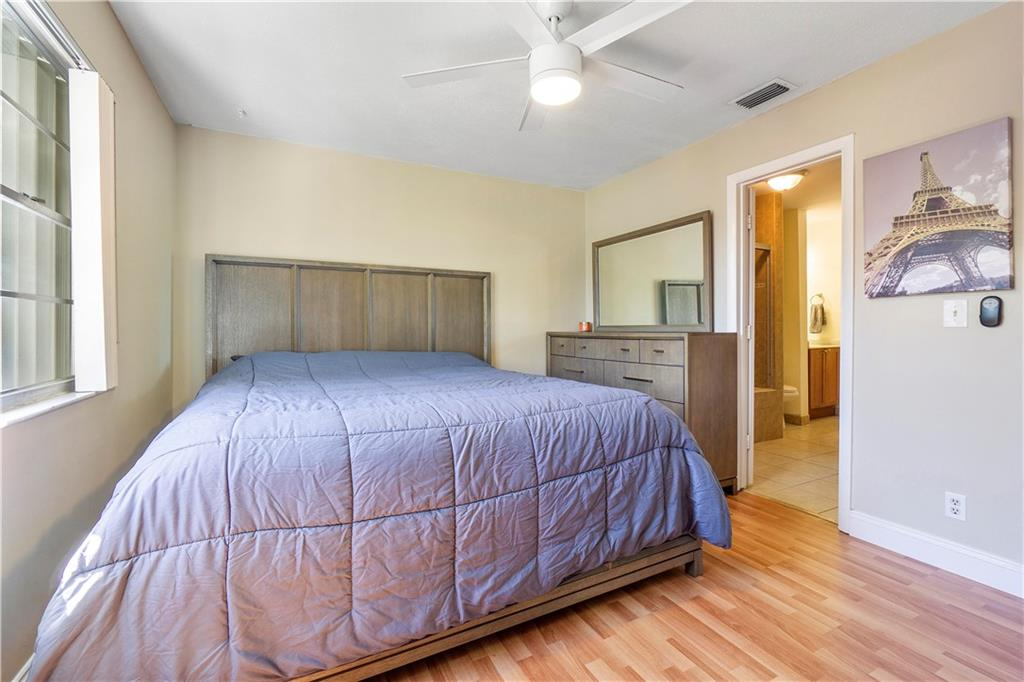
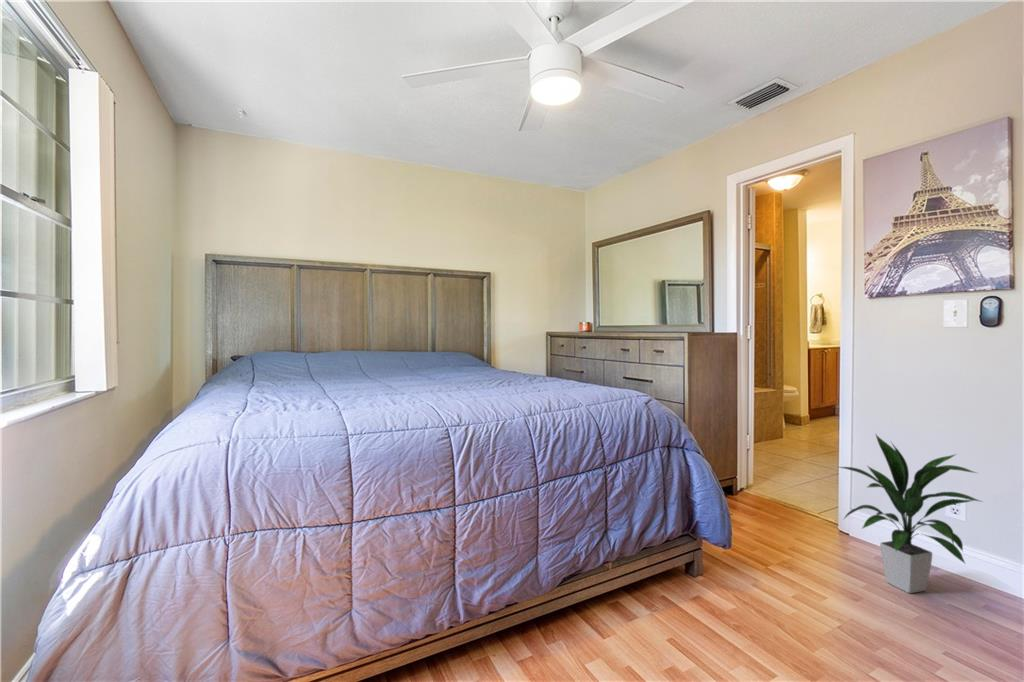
+ indoor plant (912, 514)
